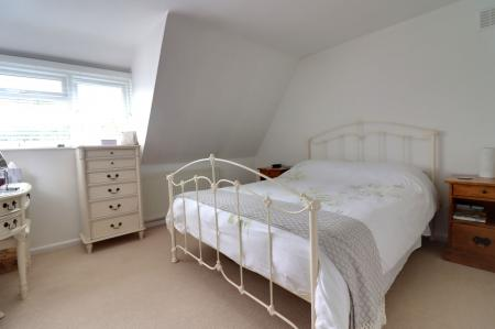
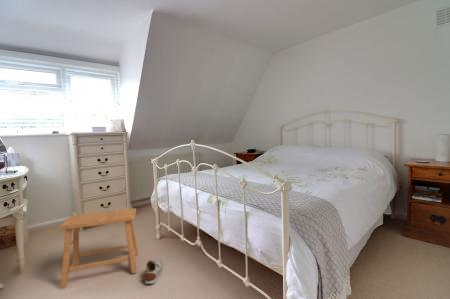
+ stool (102, 249)
+ shoe (154, 265)
